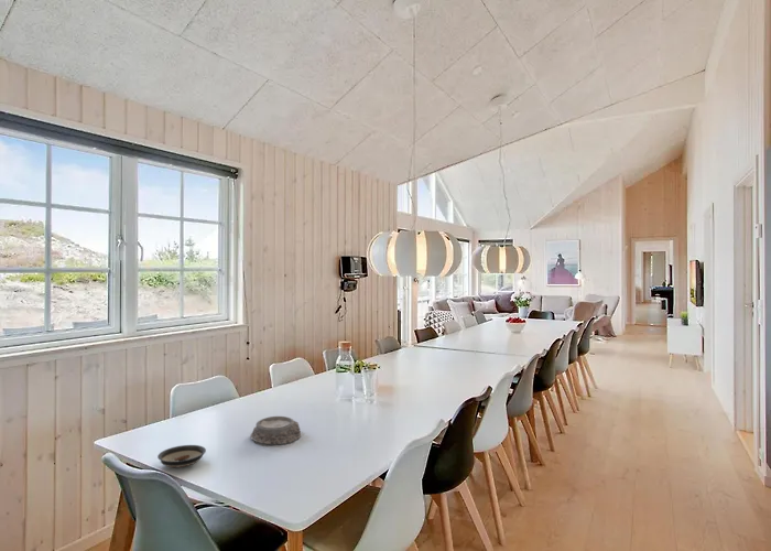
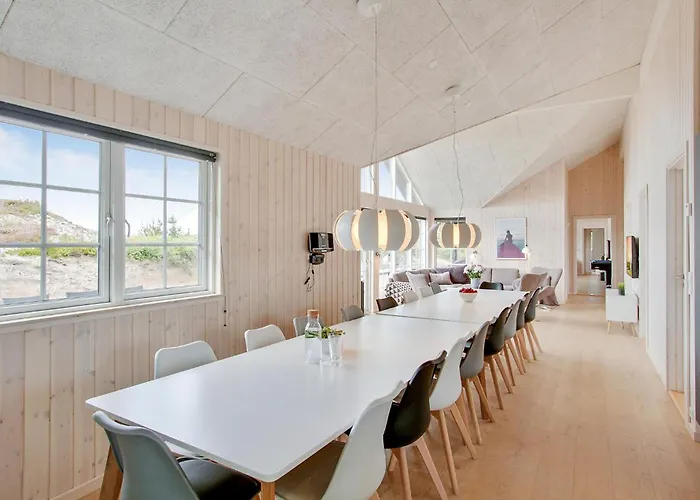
- mortar (275, 428)
- saucer (182, 457)
